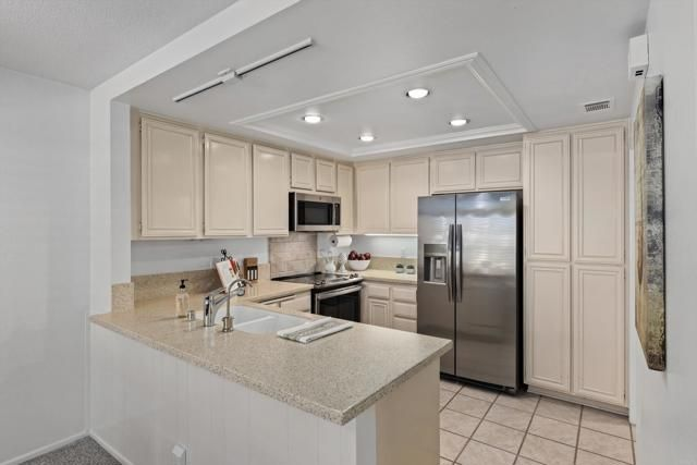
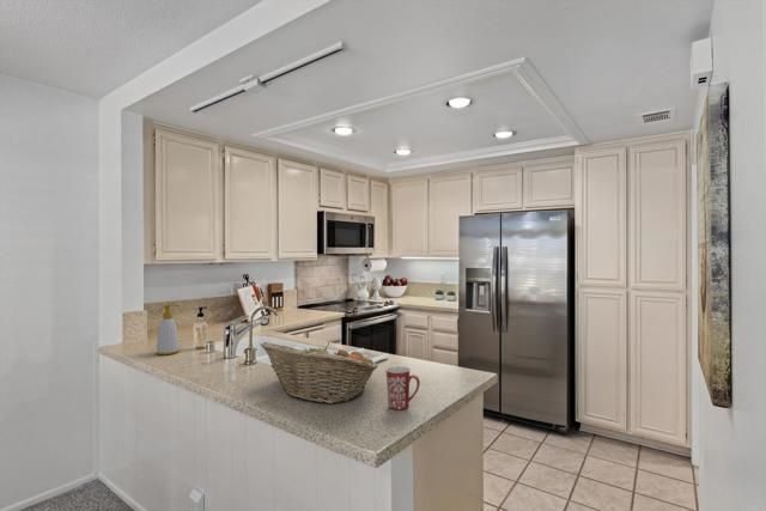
+ mug (402, 388)
+ fruit basket (318, 364)
+ soap bottle (168, 328)
